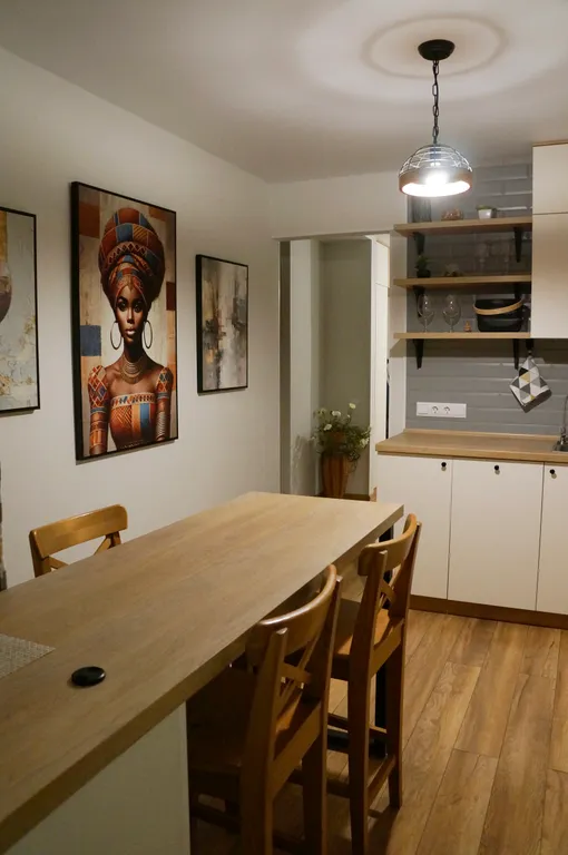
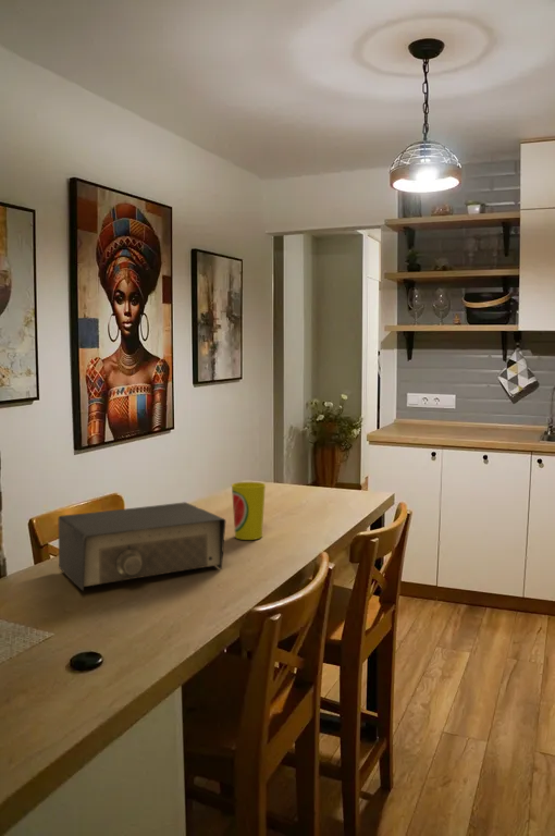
+ speaker (141, 544)
+ cup (248, 511)
